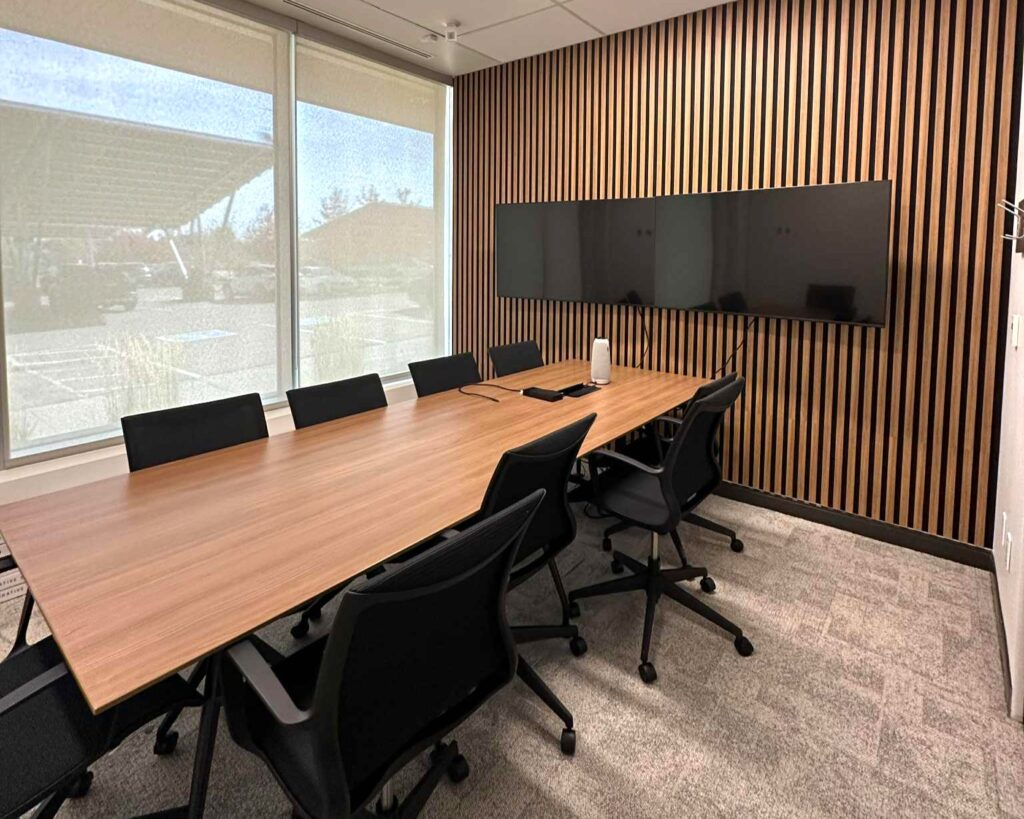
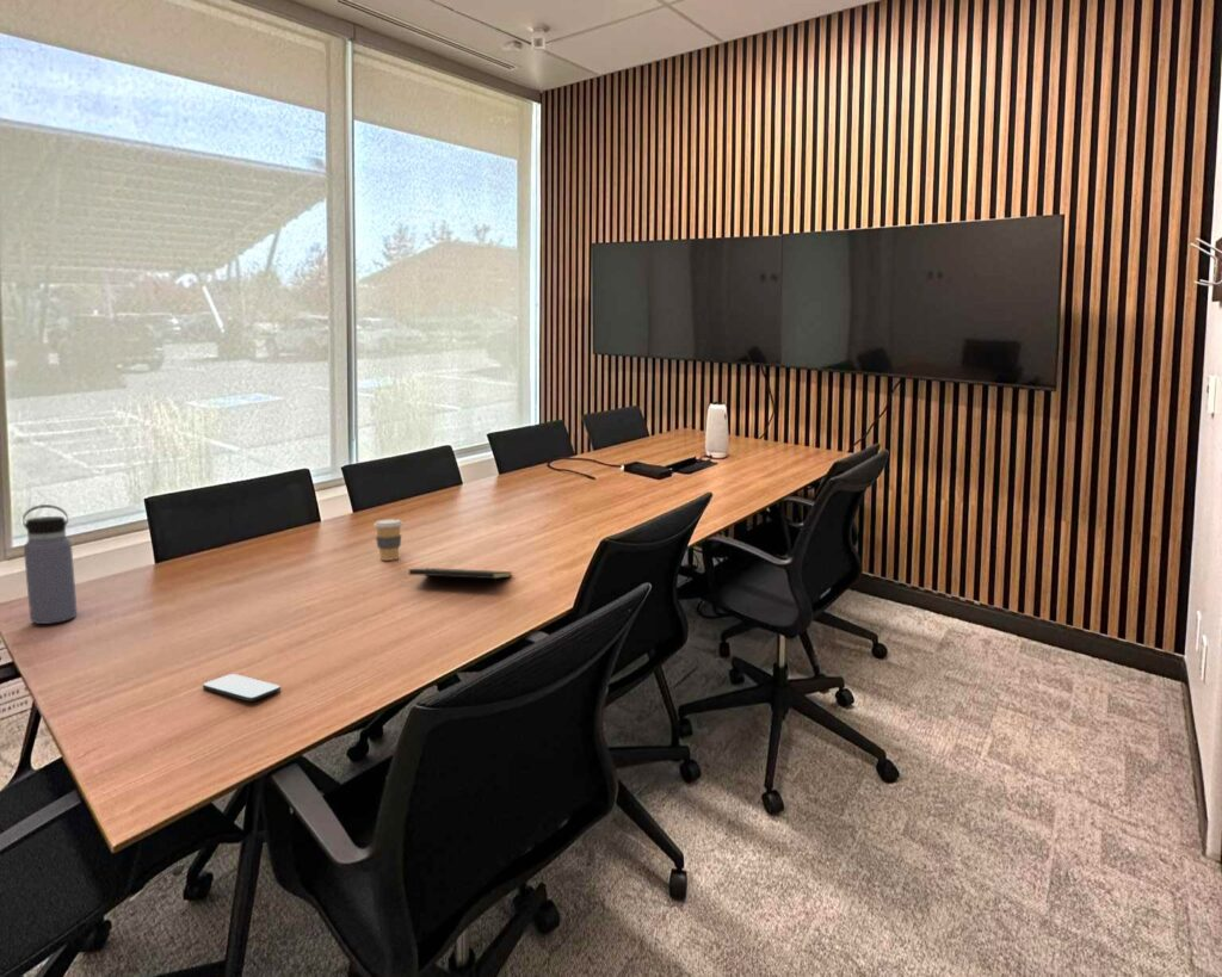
+ smartphone (241, 687)
+ water bottle (49, 561)
+ coffee cup (388, 539)
+ notepad (462, 573)
